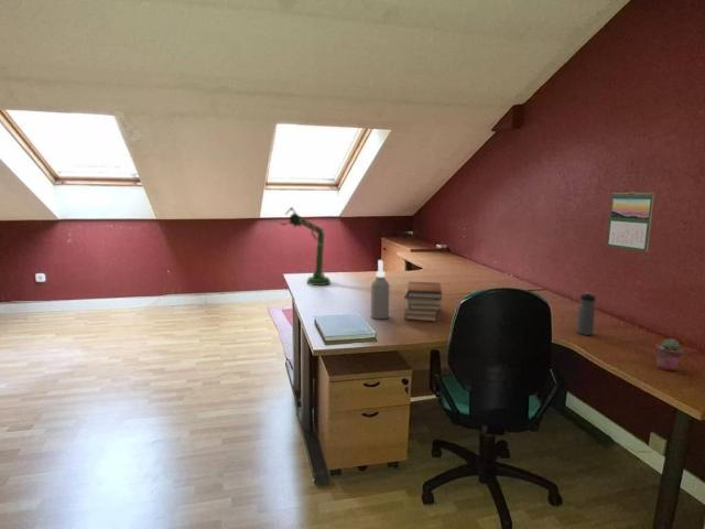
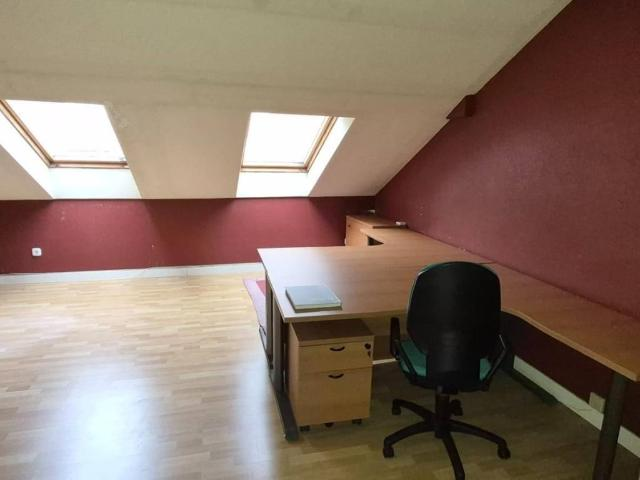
- book stack (422, 300)
- desk lamp (317, 247)
- water bottle (586, 312)
- spray bottle (380, 289)
- potted succulent (669, 353)
- calendar (629, 220)
